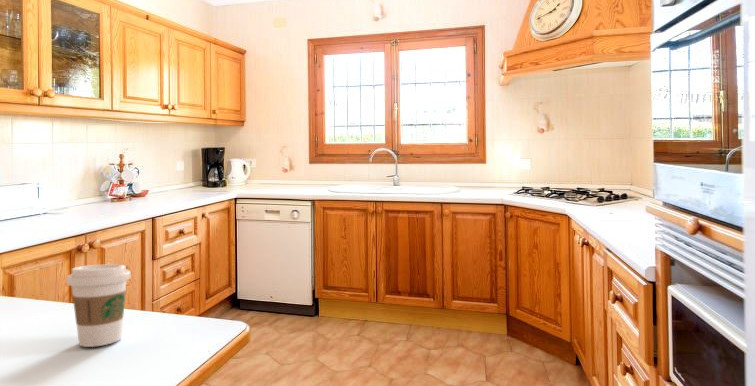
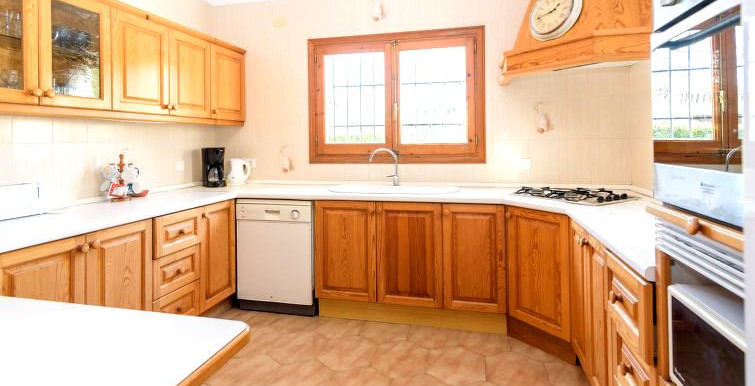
- coffee cup (99, 303)
